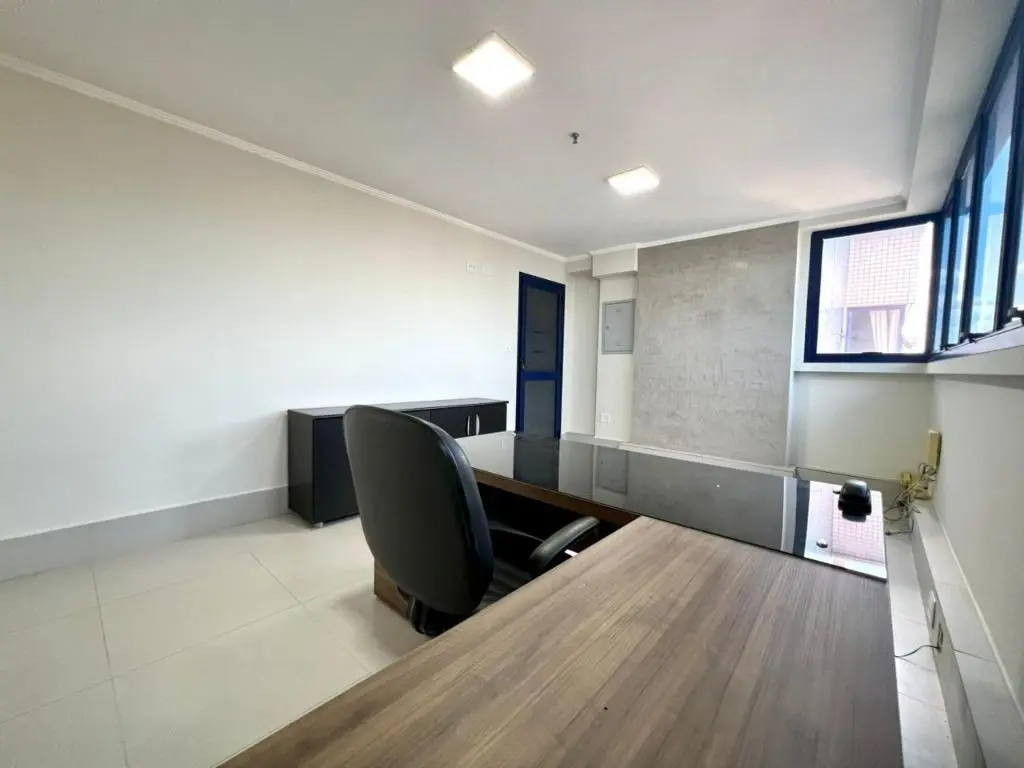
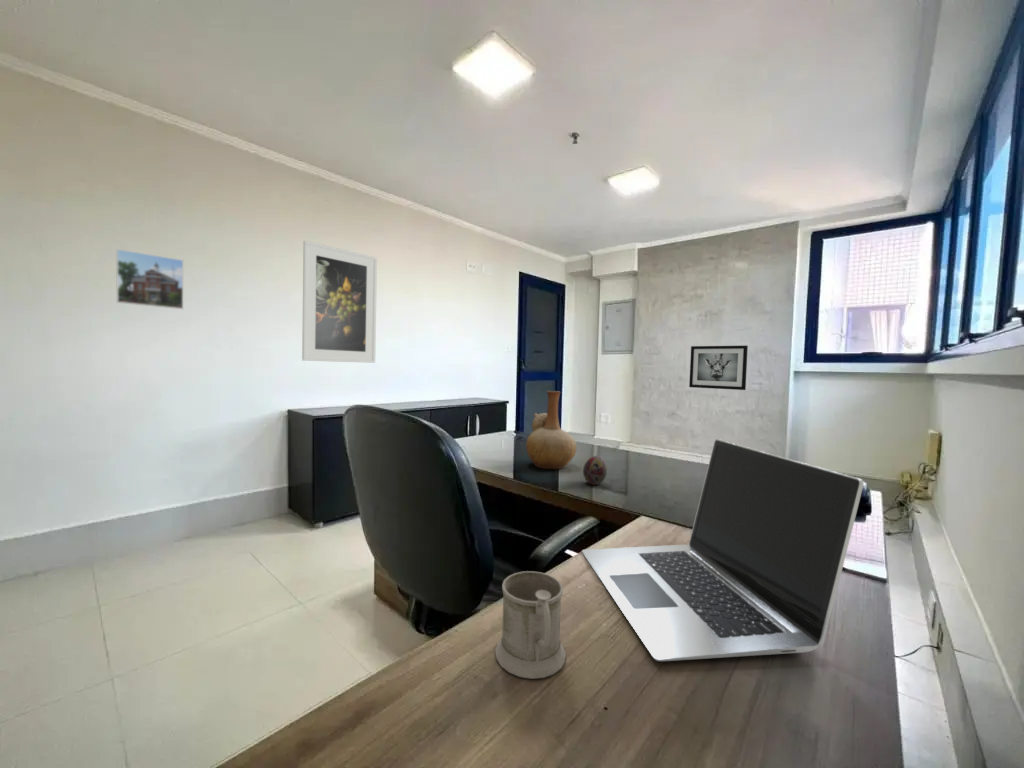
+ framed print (151, 280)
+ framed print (341, 306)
+ mug (534, 621)
+ wall art (717, 367)
+ laptop (694, 523)
+ decorative egg (595, 470)
+ vase (549, 427)
